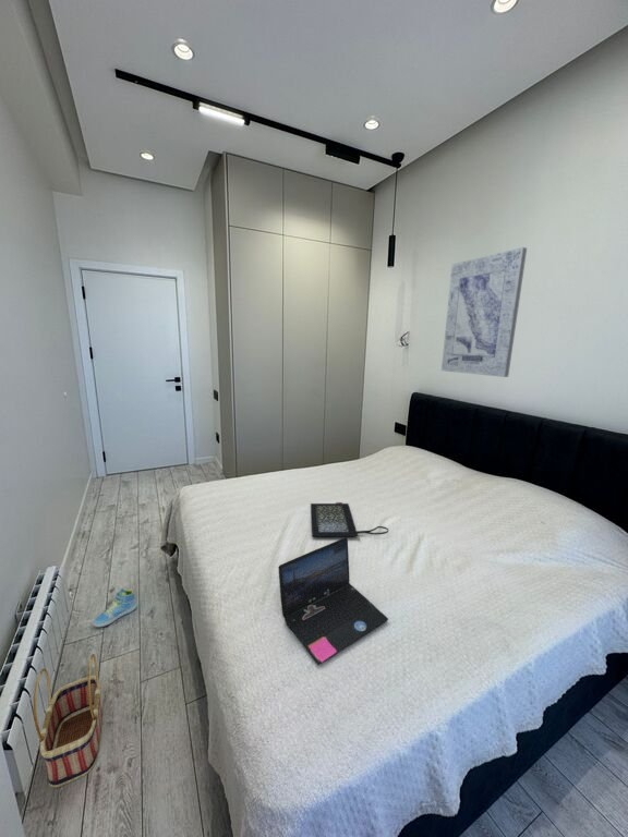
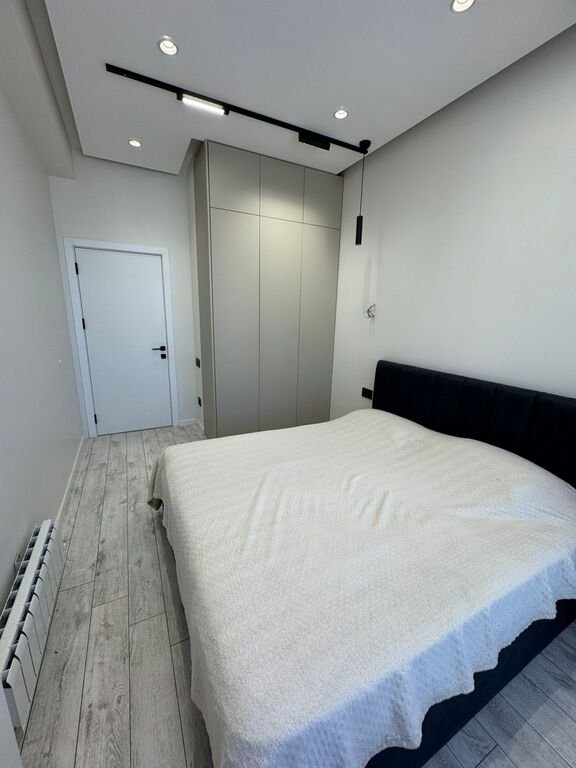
- laptop (334, 593)
- sneaker (114, 604)
- wall art (479, 317)
- clutch bag (334, 520)
- basket (71, 706)
